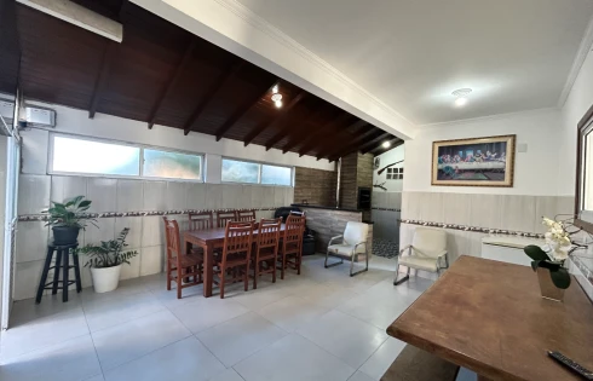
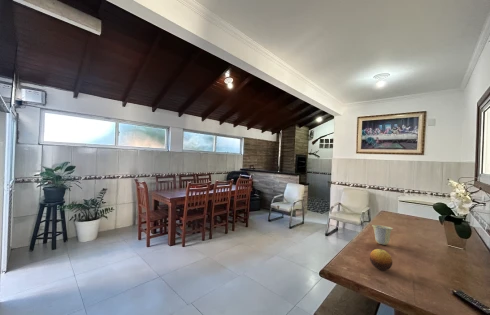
+ fruit (380, 259)
+ cup (381, 234)
